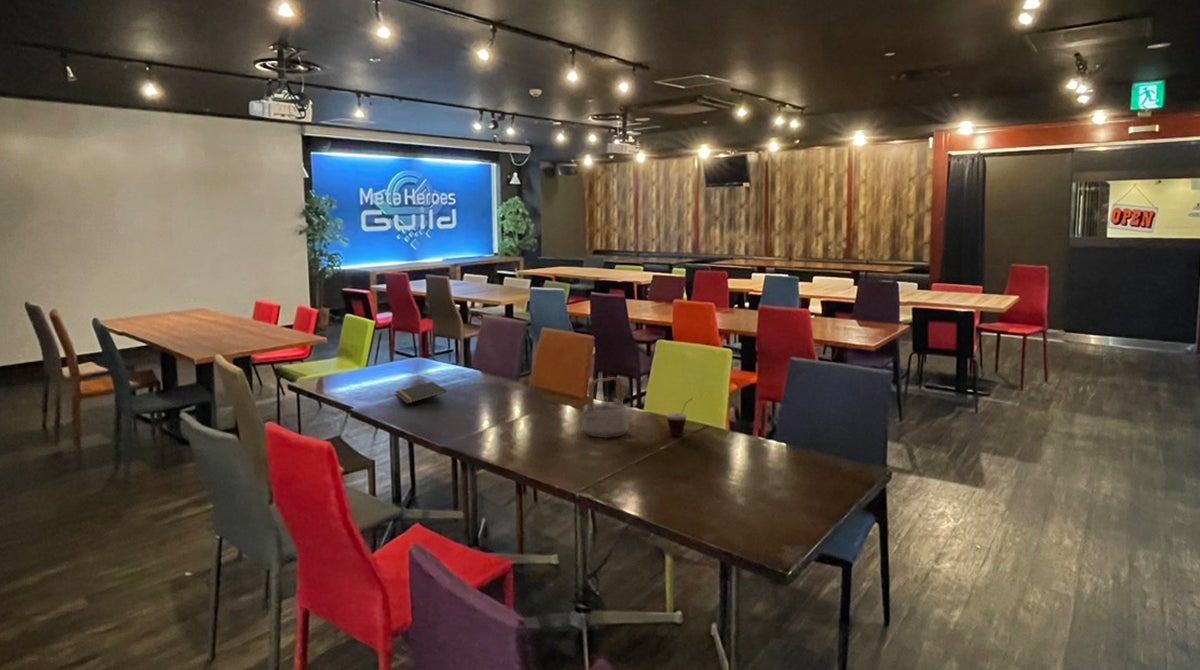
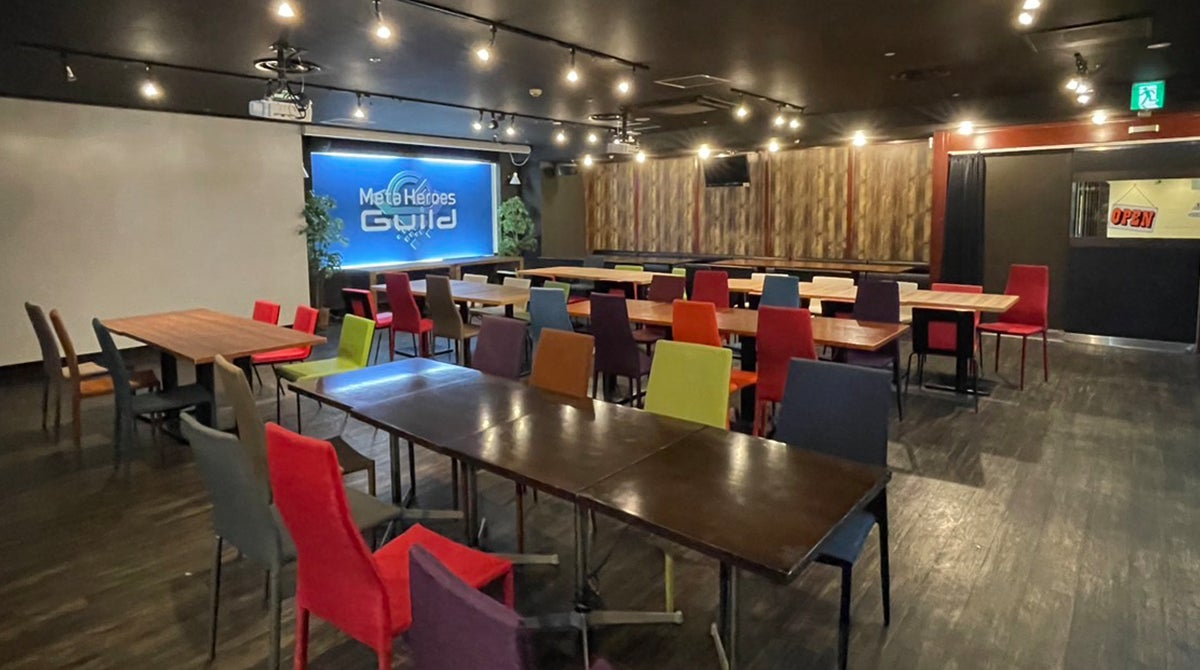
- teapot (602, 406)
- notepad (420, 392)
- cup (681, 416)
